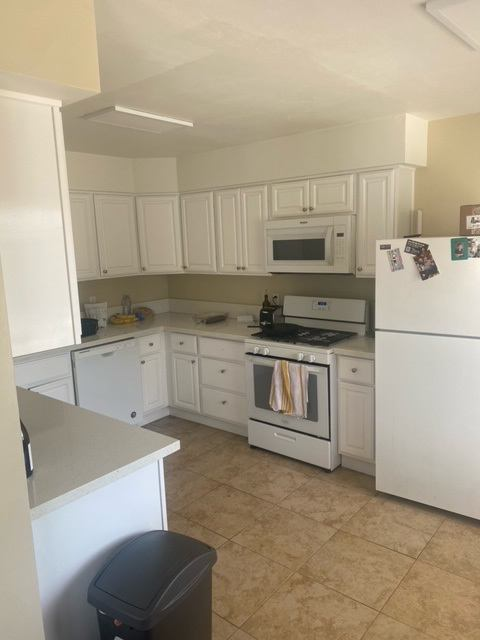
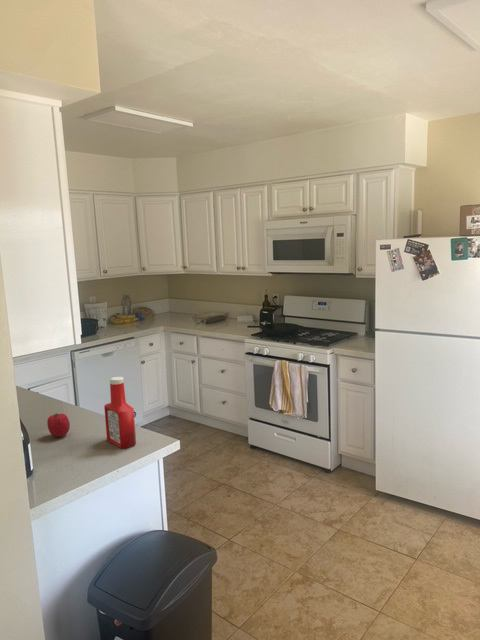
+ fruit (58, 424)
+ soap bottle (118, 410)
